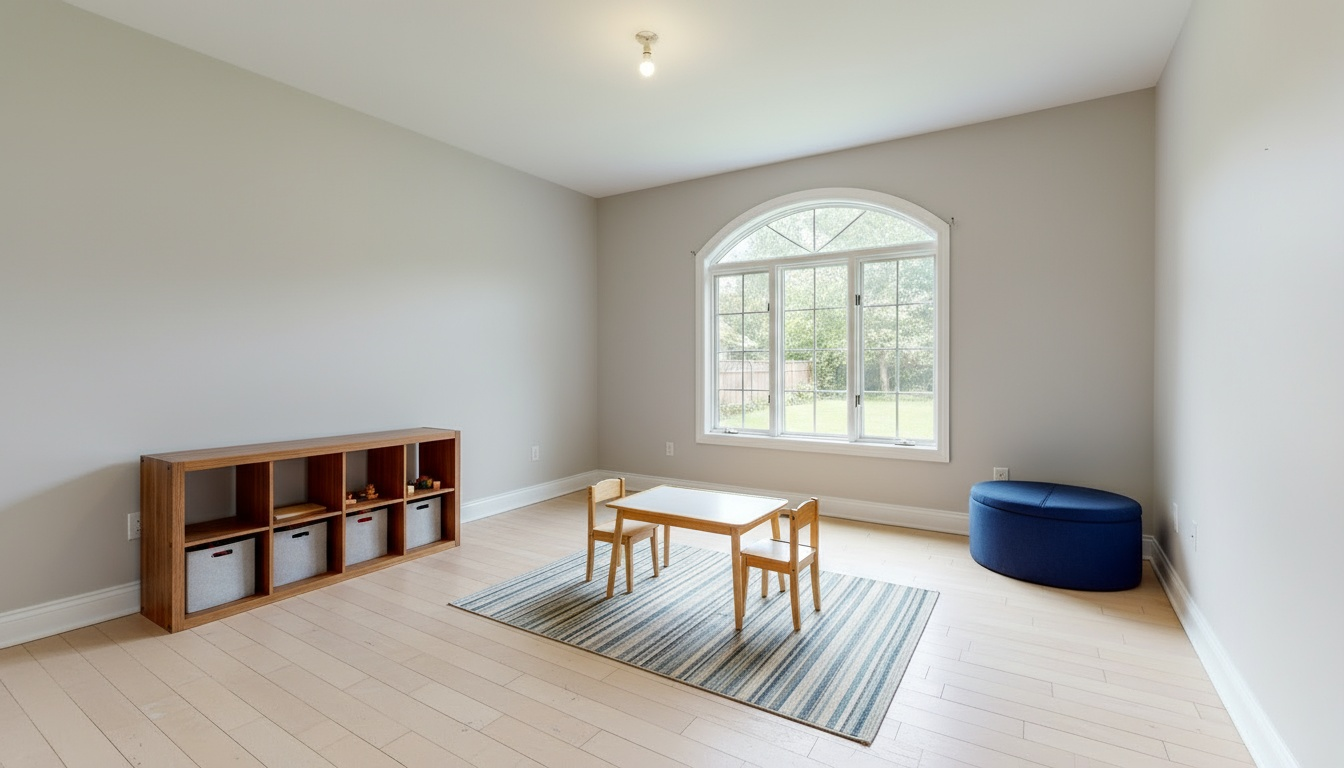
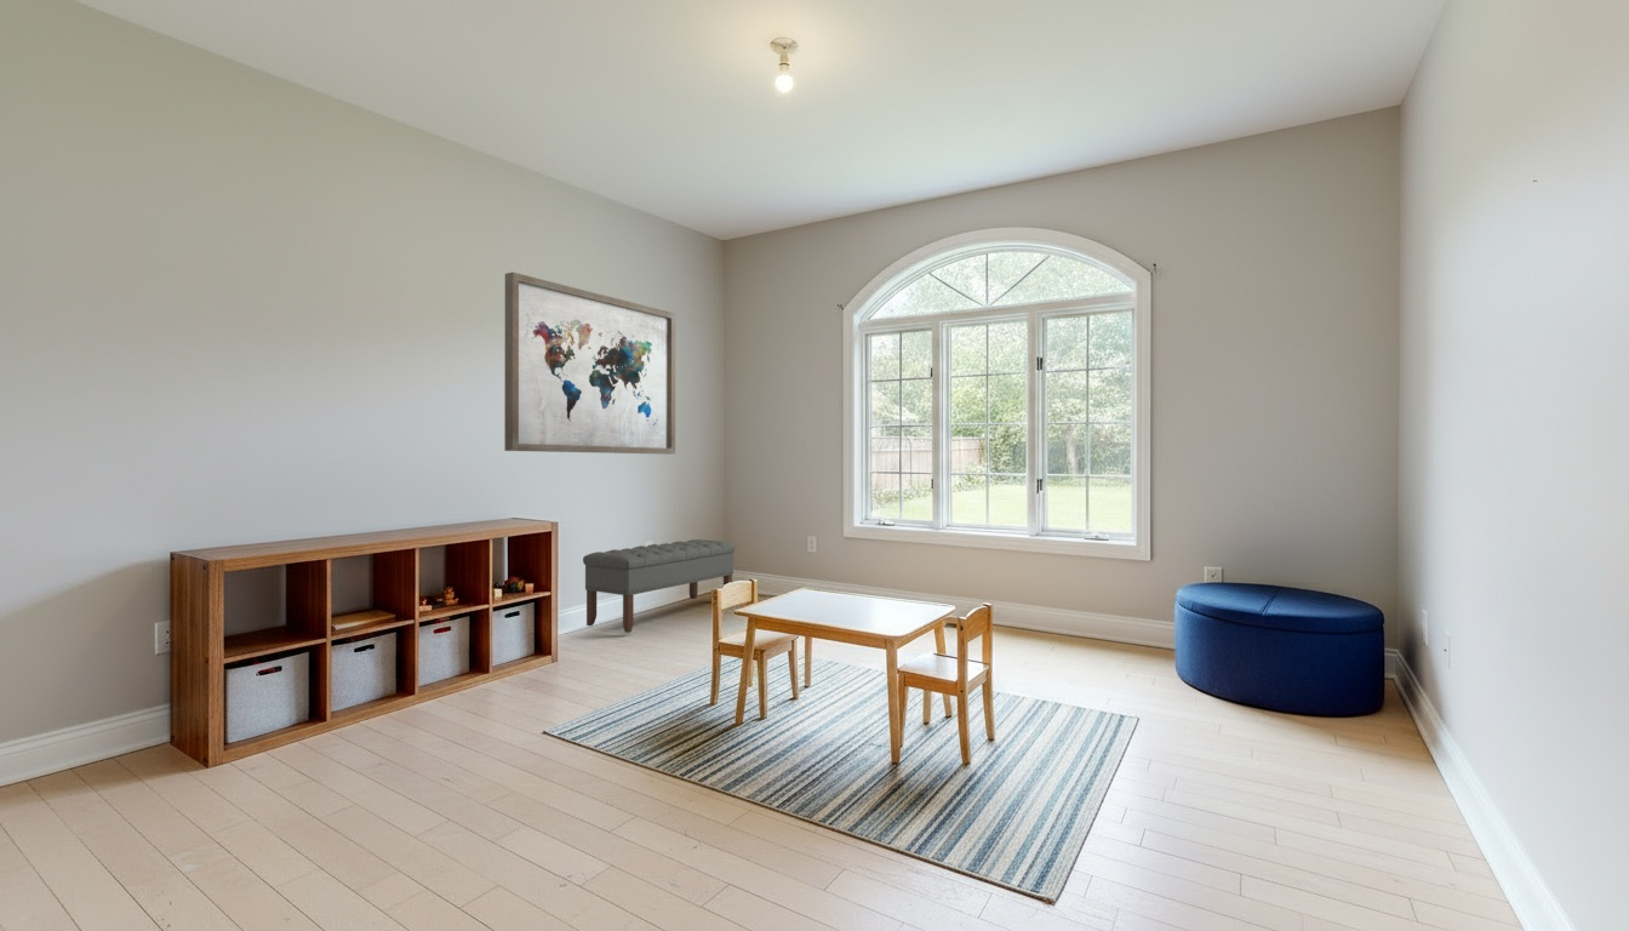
+ bench (663, 579)
+ wall art (600, 373)
